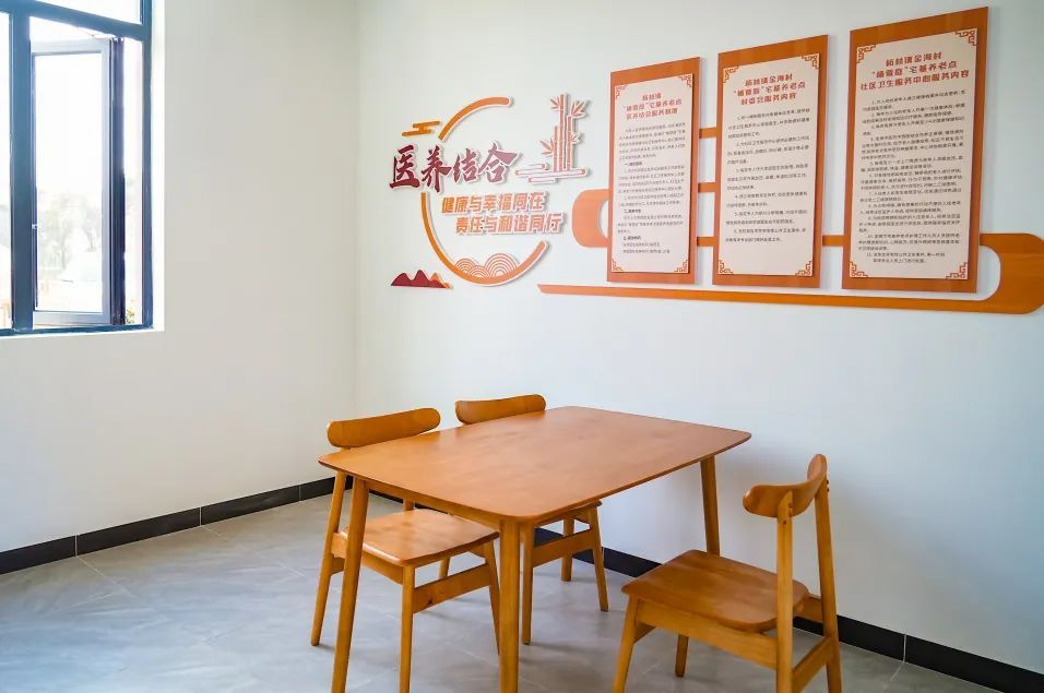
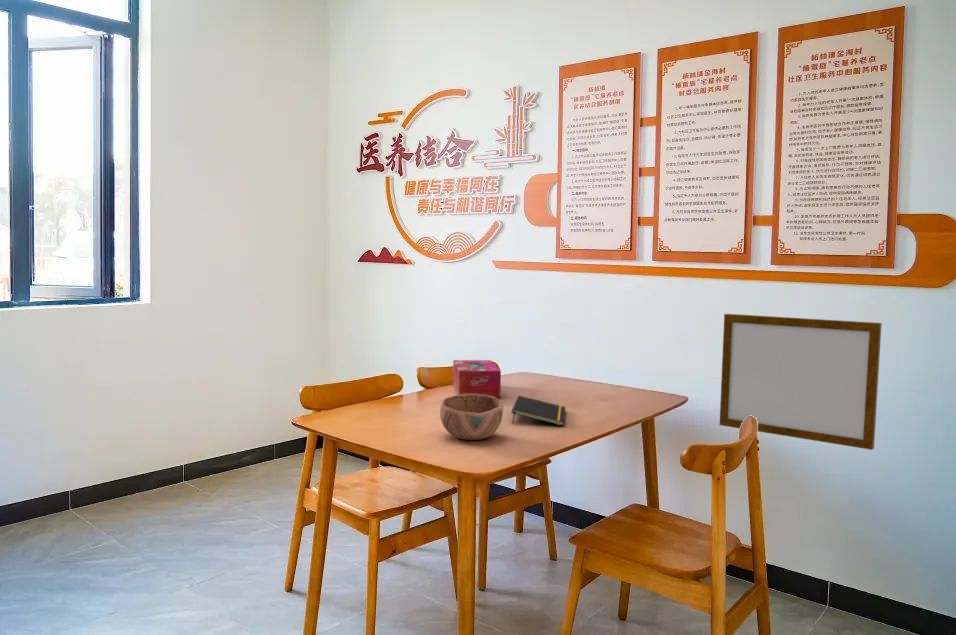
+ notepad (539, 409)
+ tissue box (475, 378)
+ writing board (795, 377)
+ bowl (471, 418)
